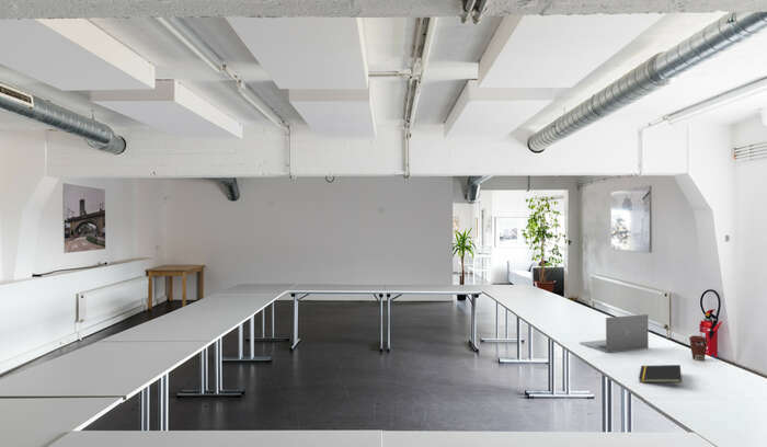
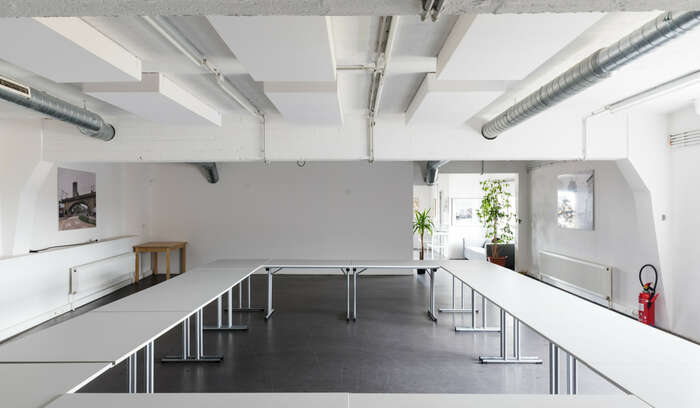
- notepad (660, 373)
- laptop (613, 329)
- coffee cup (698, 347)
